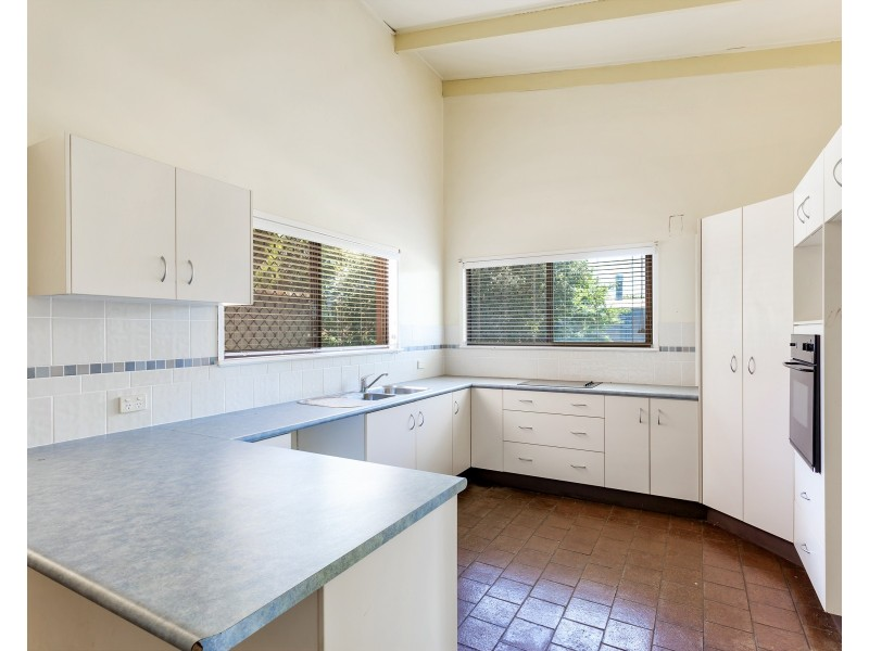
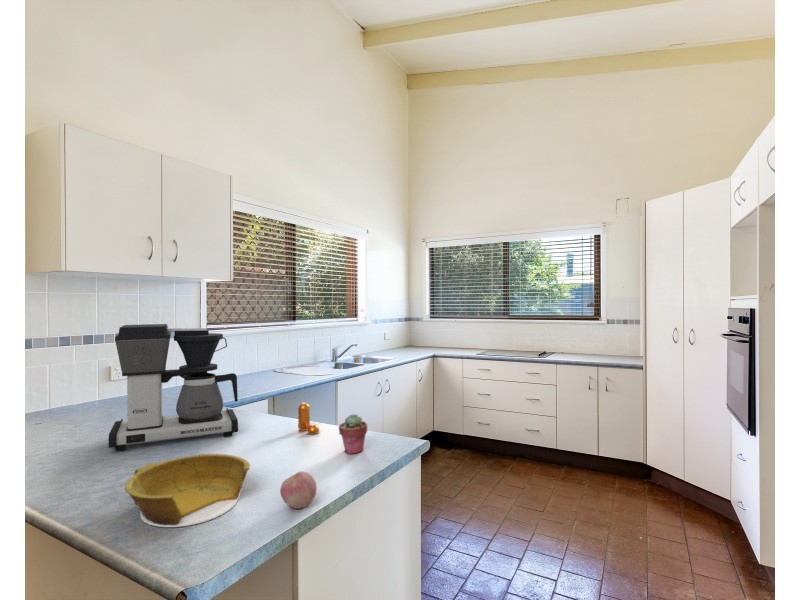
+ apple (298, 490)
+ potted succulent (353, 432)
+ coffee maker (180, 376)
+ pepper shaker (308, 417)
+ bowl (187, 488)
